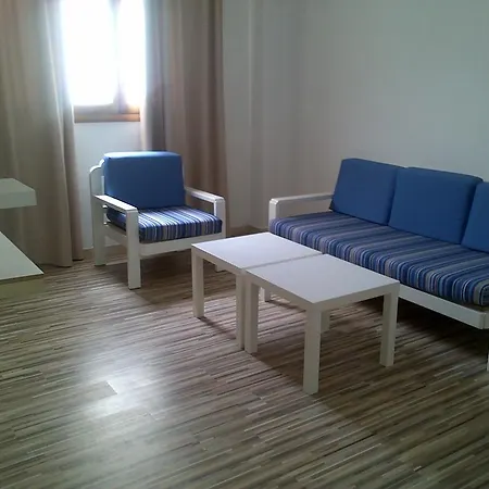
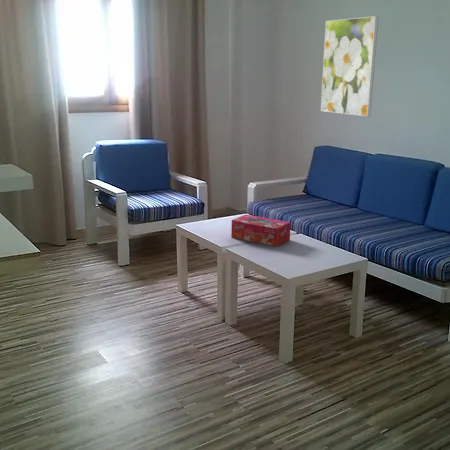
+ tissue box (260, 229)
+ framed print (347, 67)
